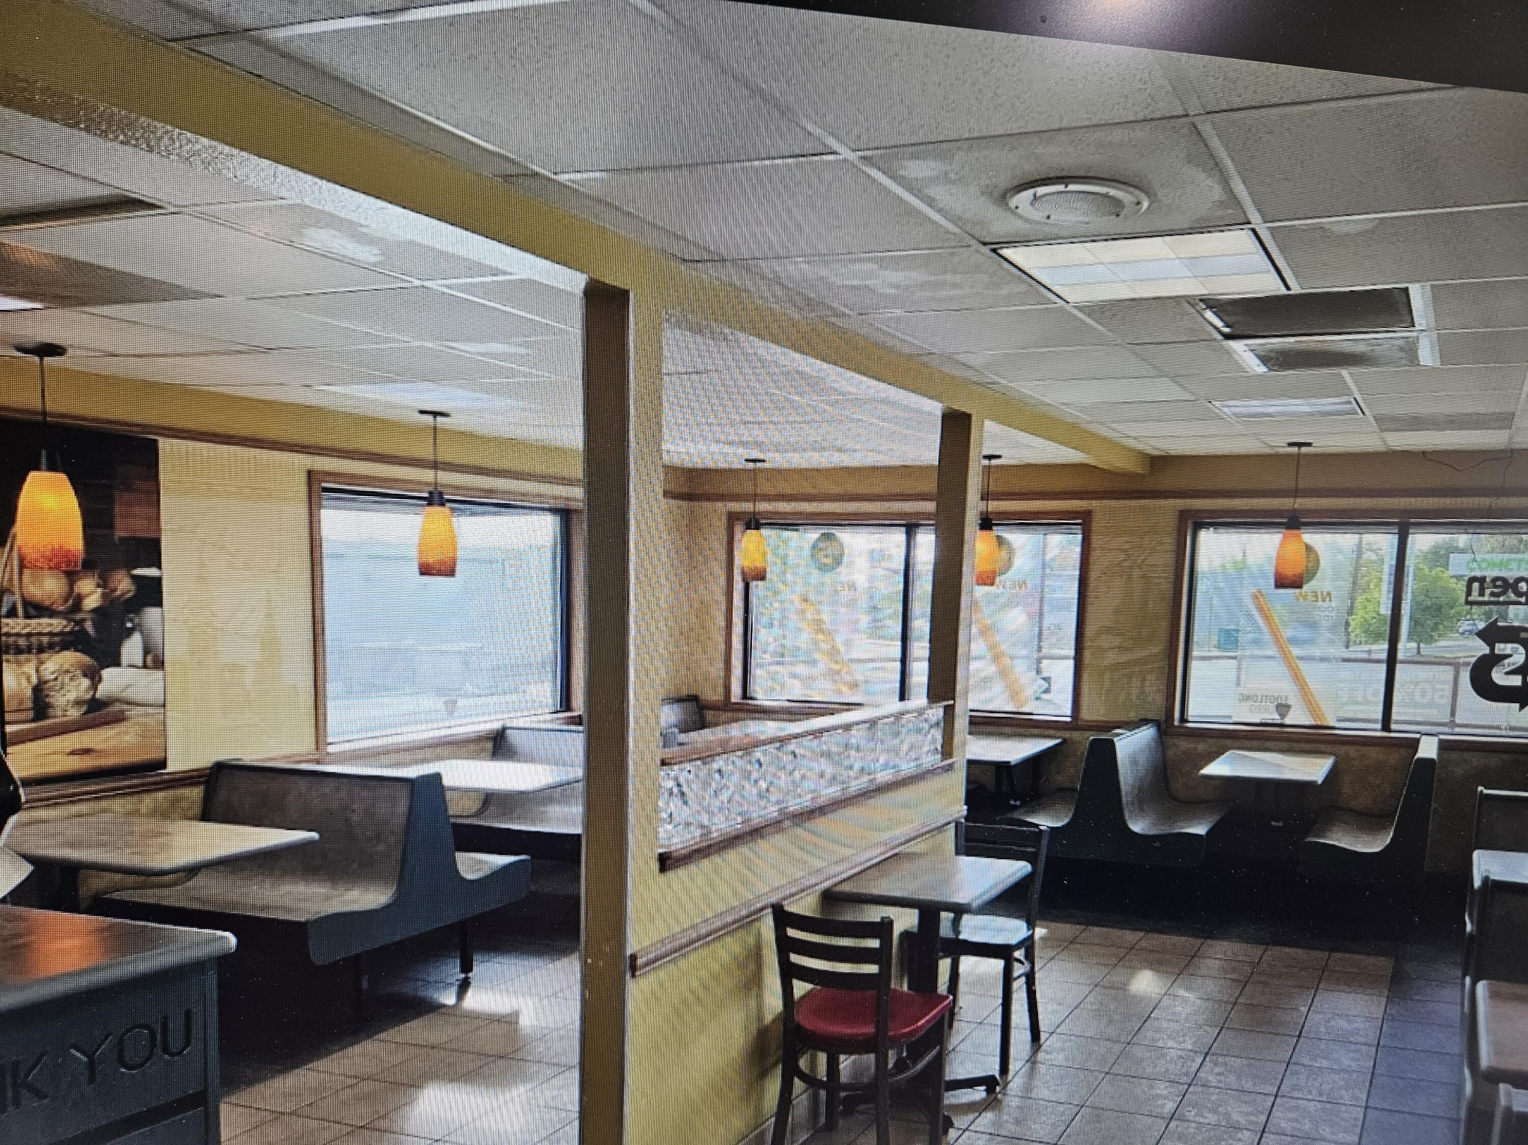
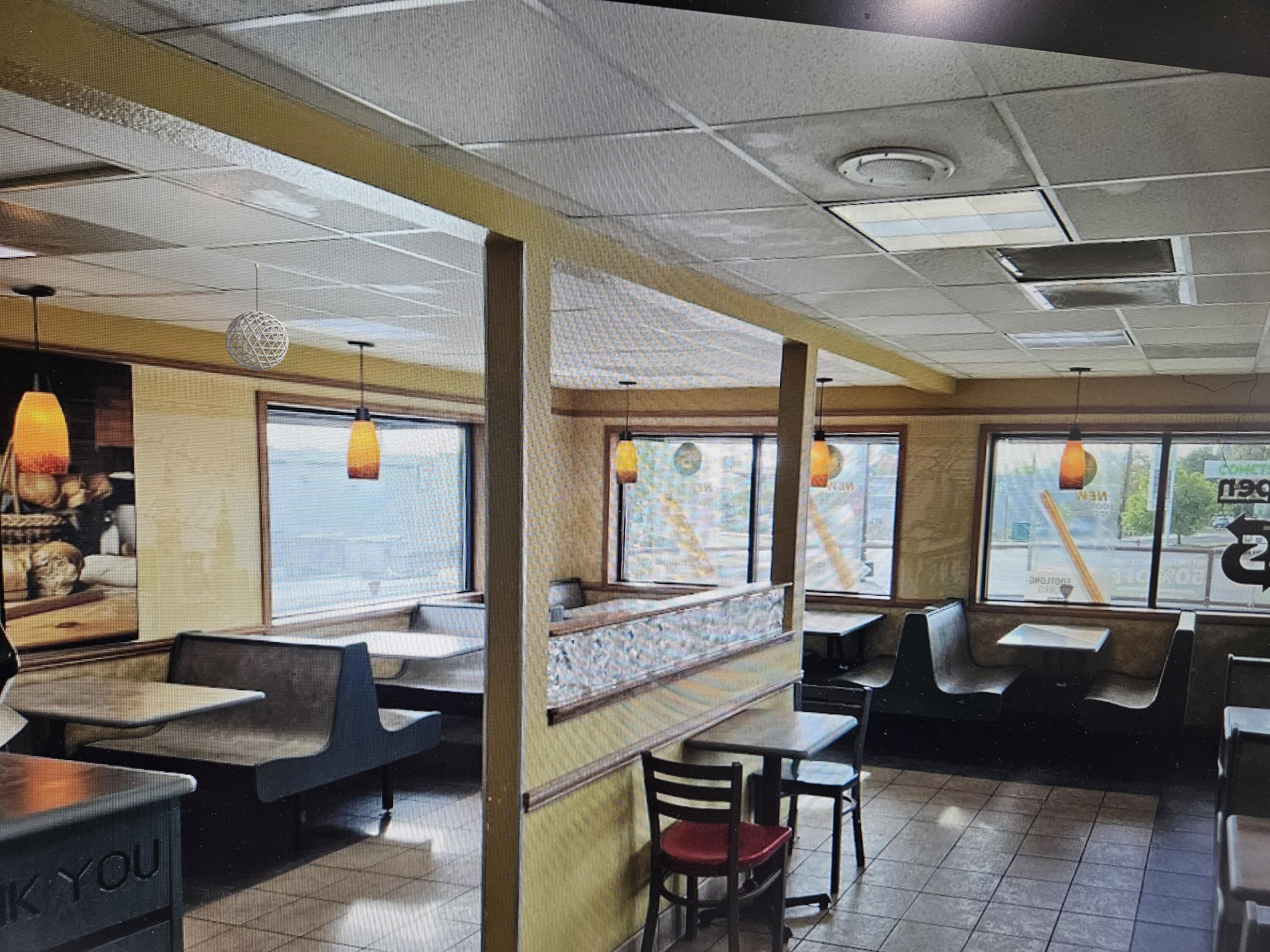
+ pendant light (257, 317)
